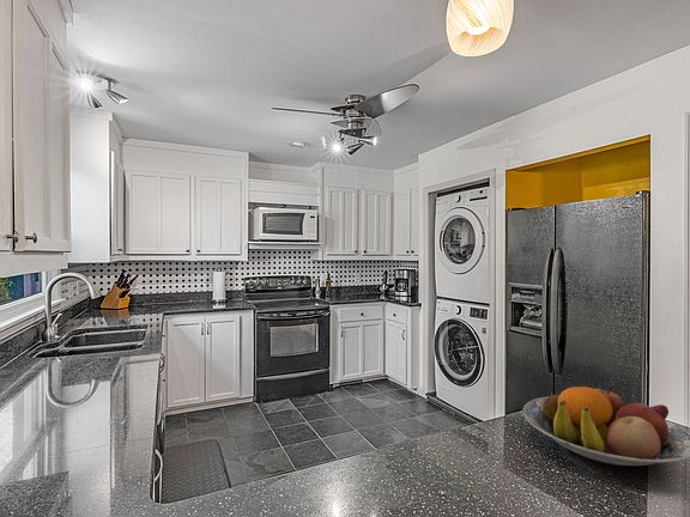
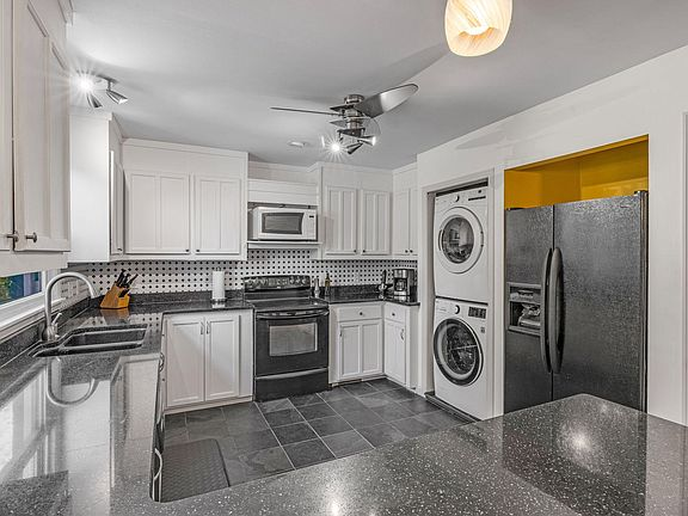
- fruit bowl (600, 416)
